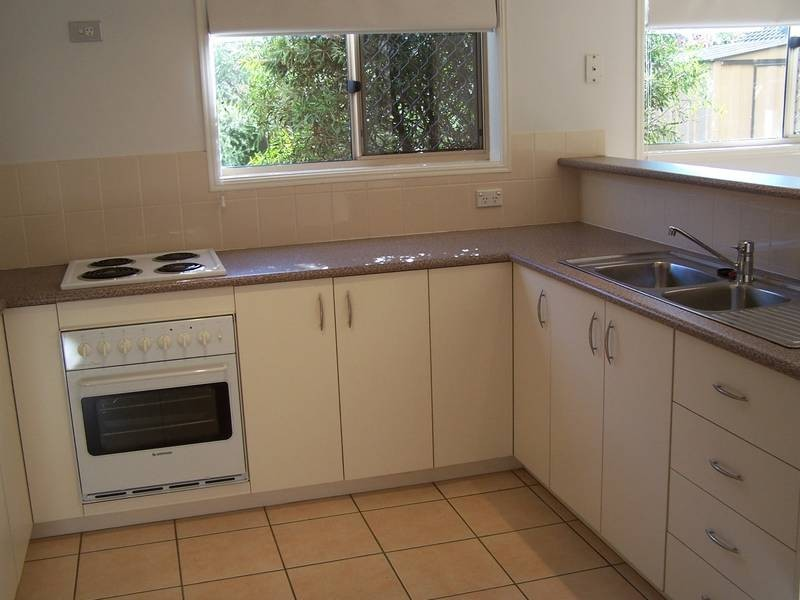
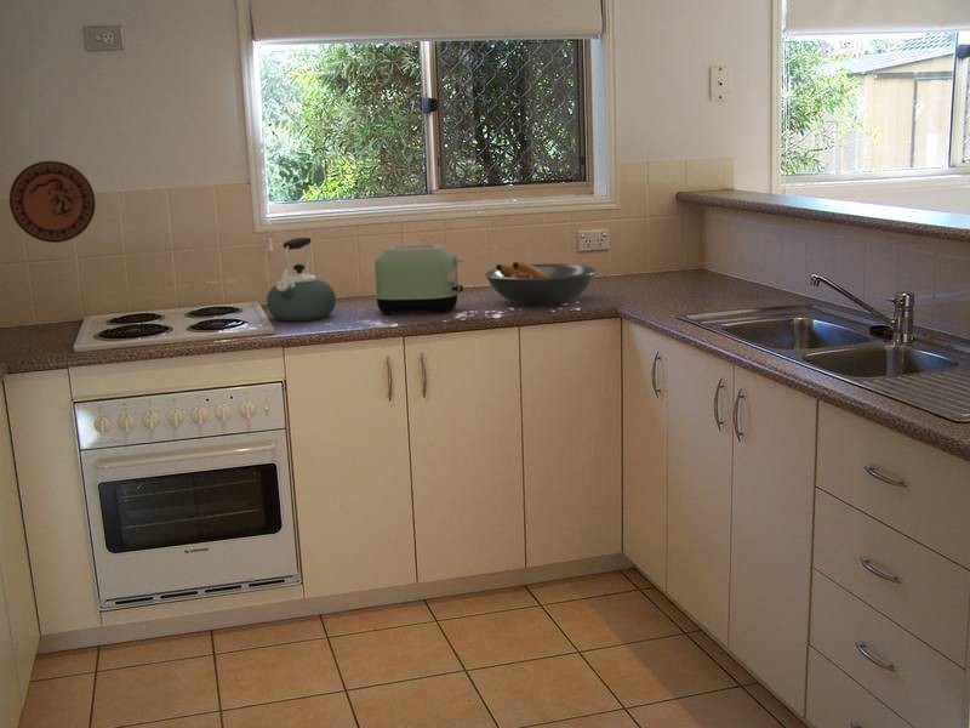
+ toaster (420, 278)
+ kettle (297, 279)
+ decorative plate (52, 201)
+ fruit bowl (541, 281)
